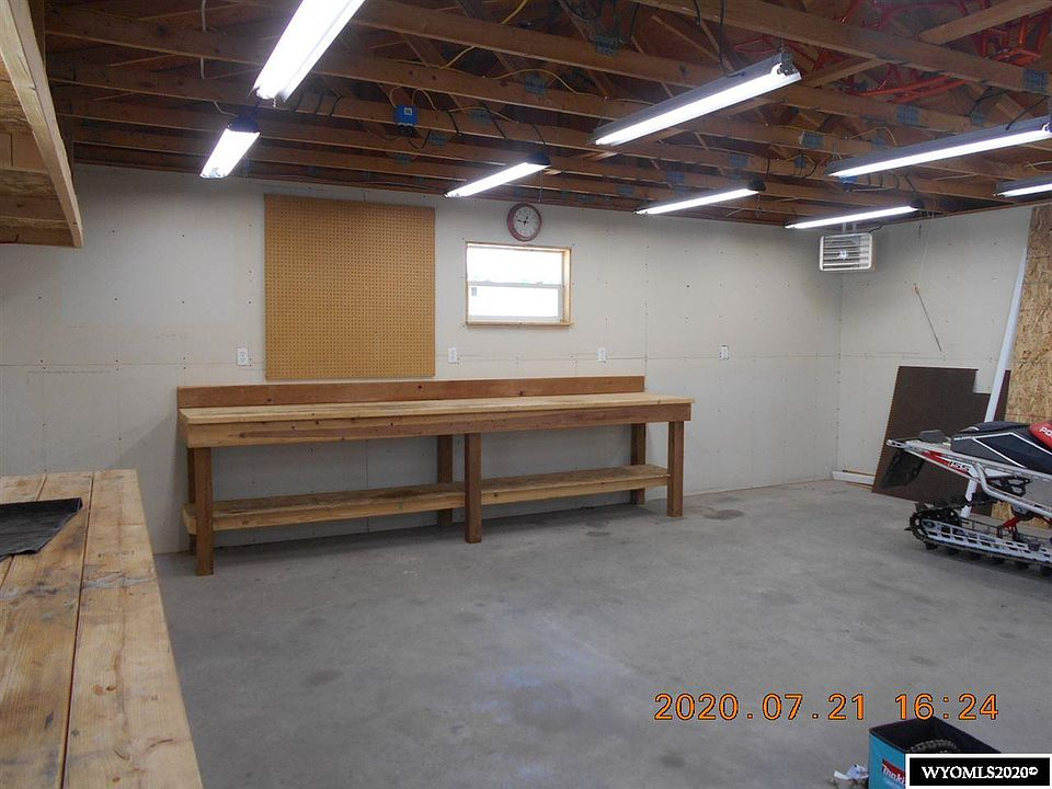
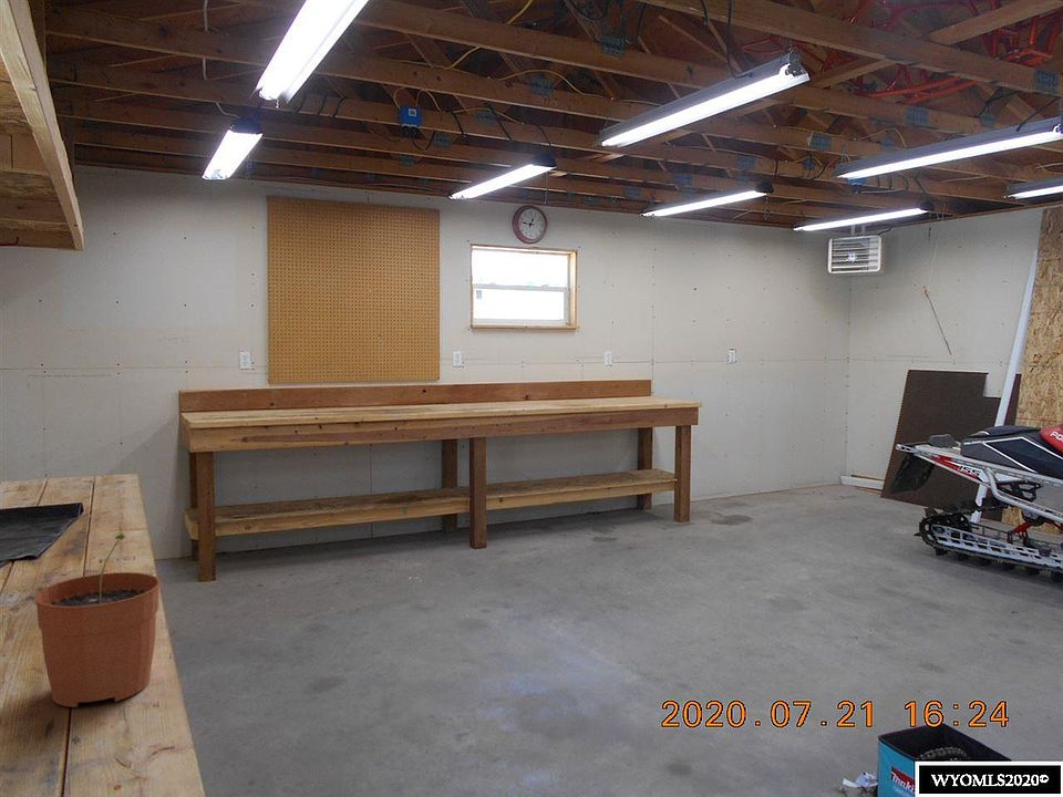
+ plant pot (100, 612)
